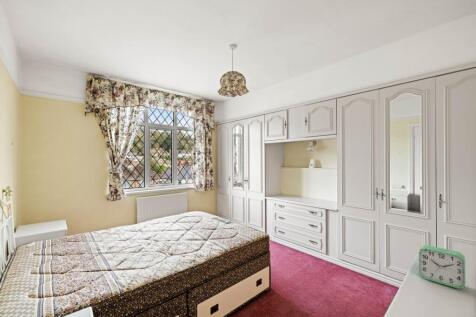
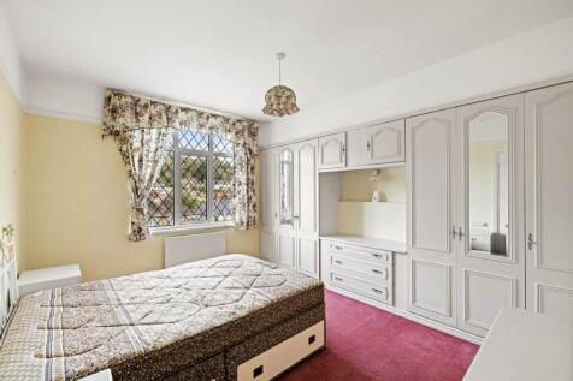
- alarm clock (441, 265)
